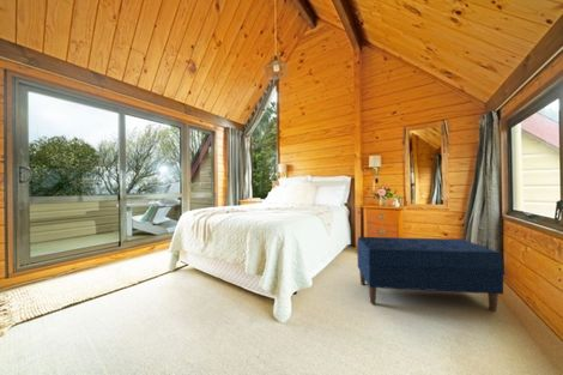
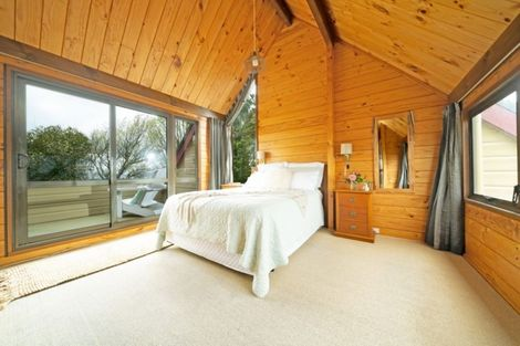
- bench (419, 268)
